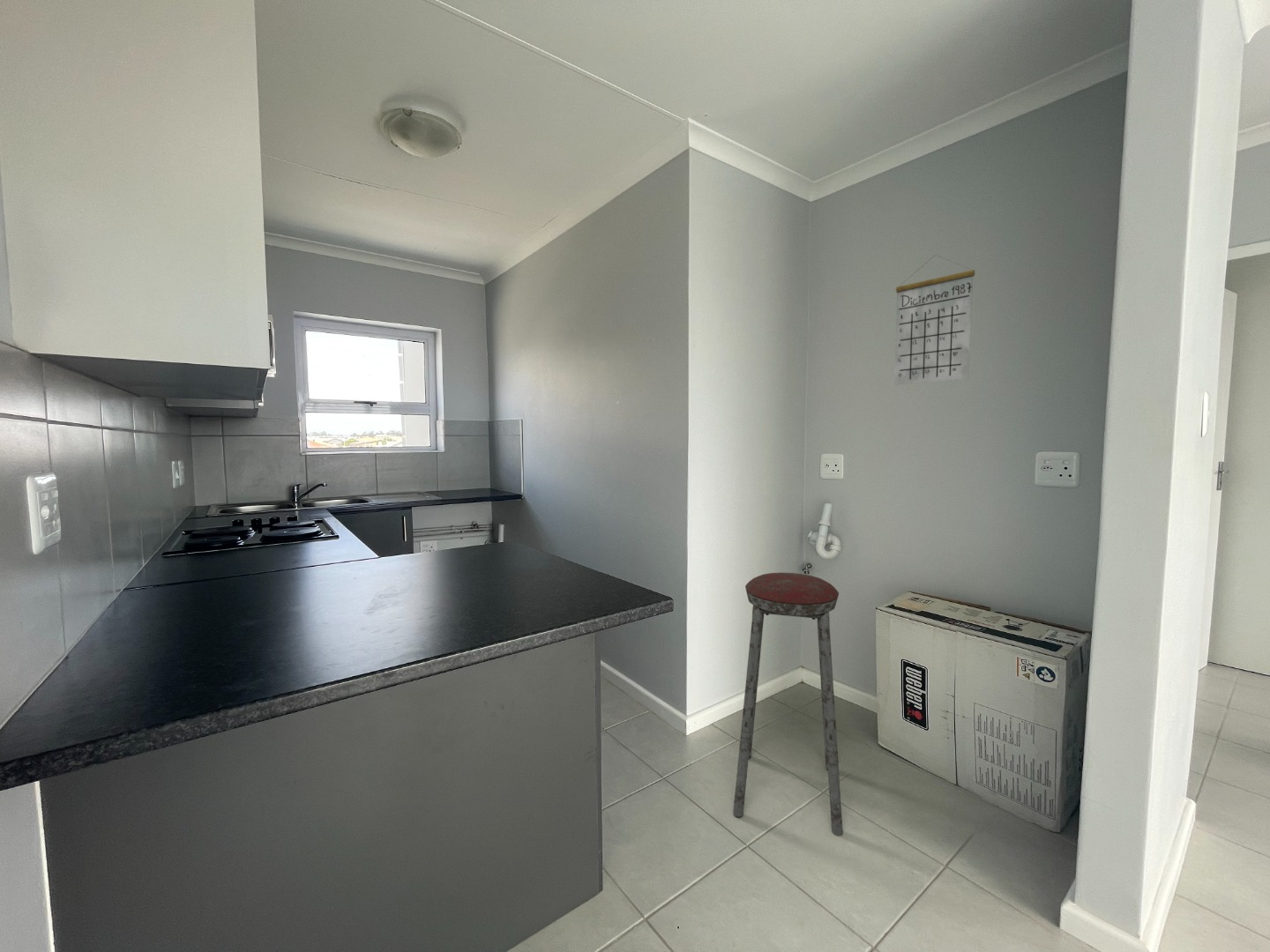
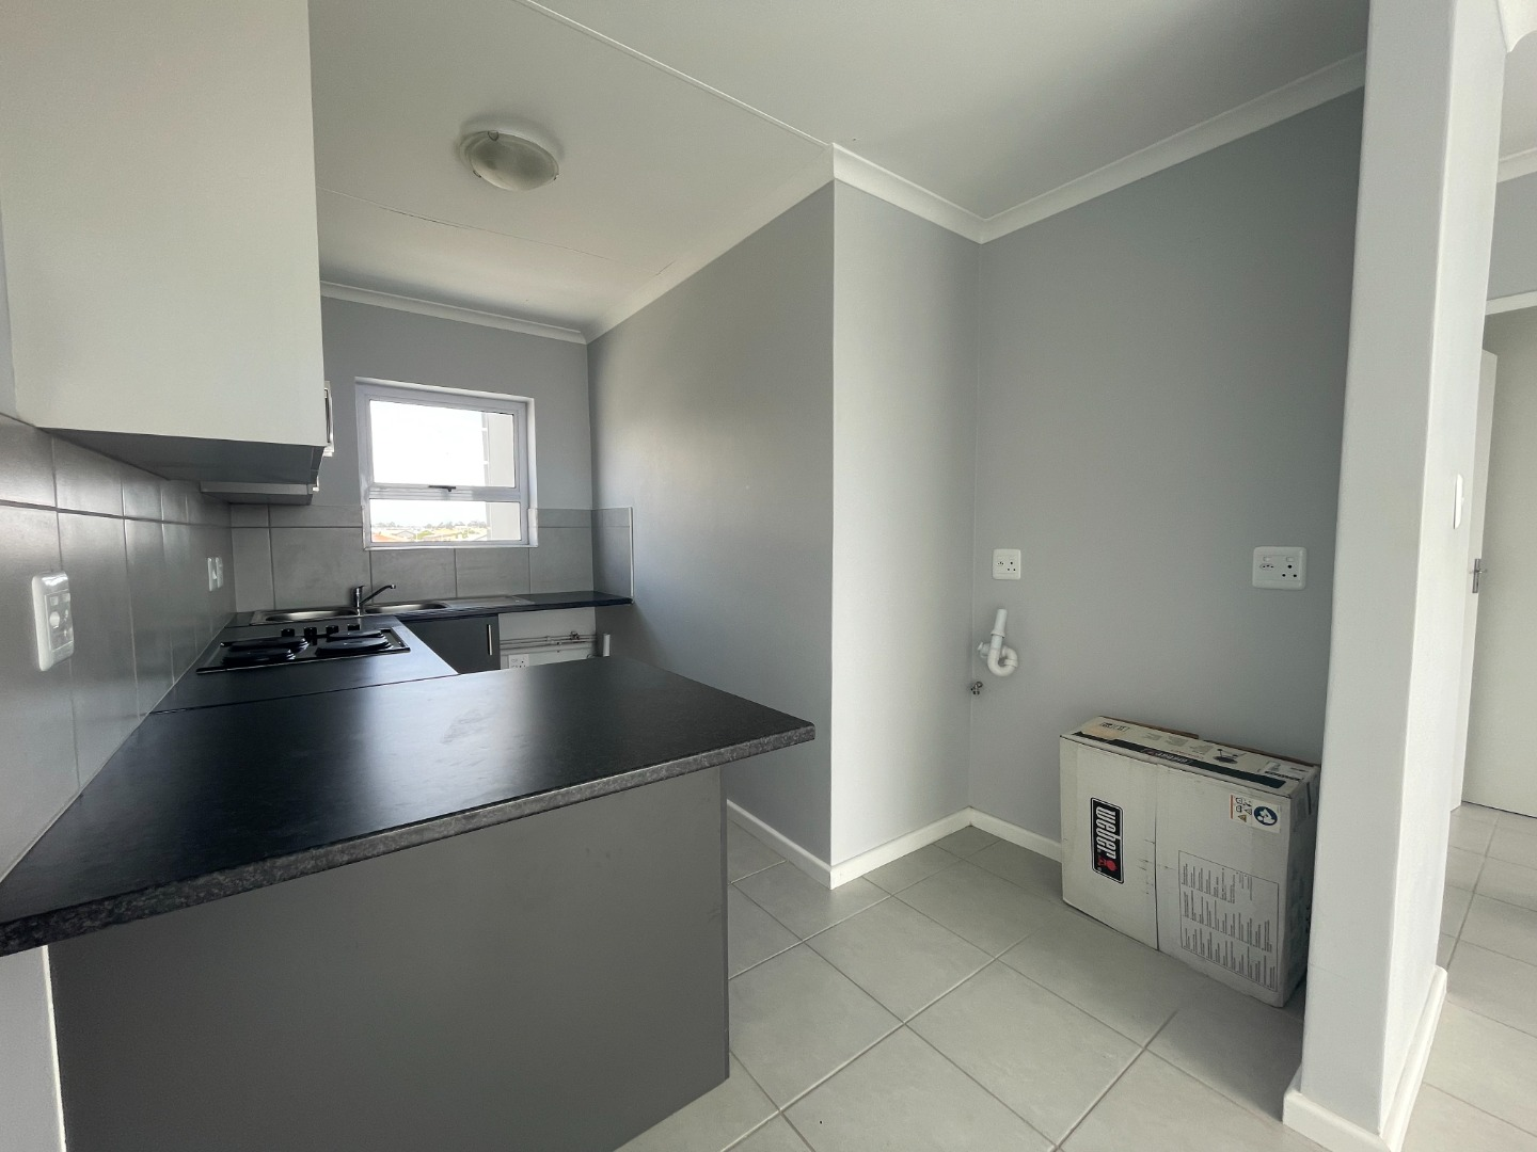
- music stool (758, 680)
- calendar (931, 318)
